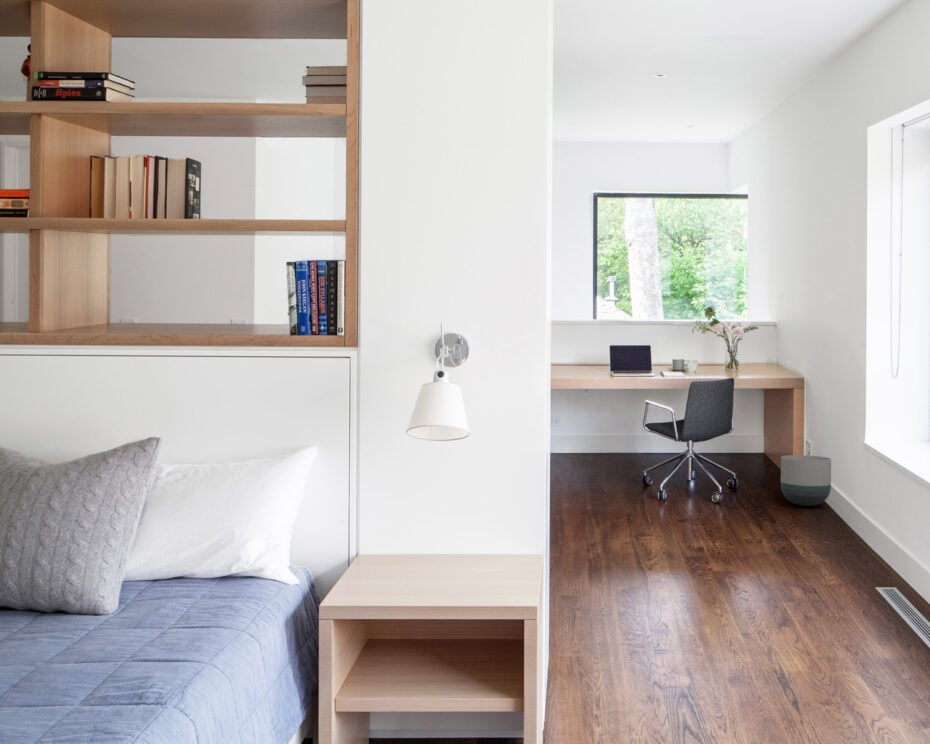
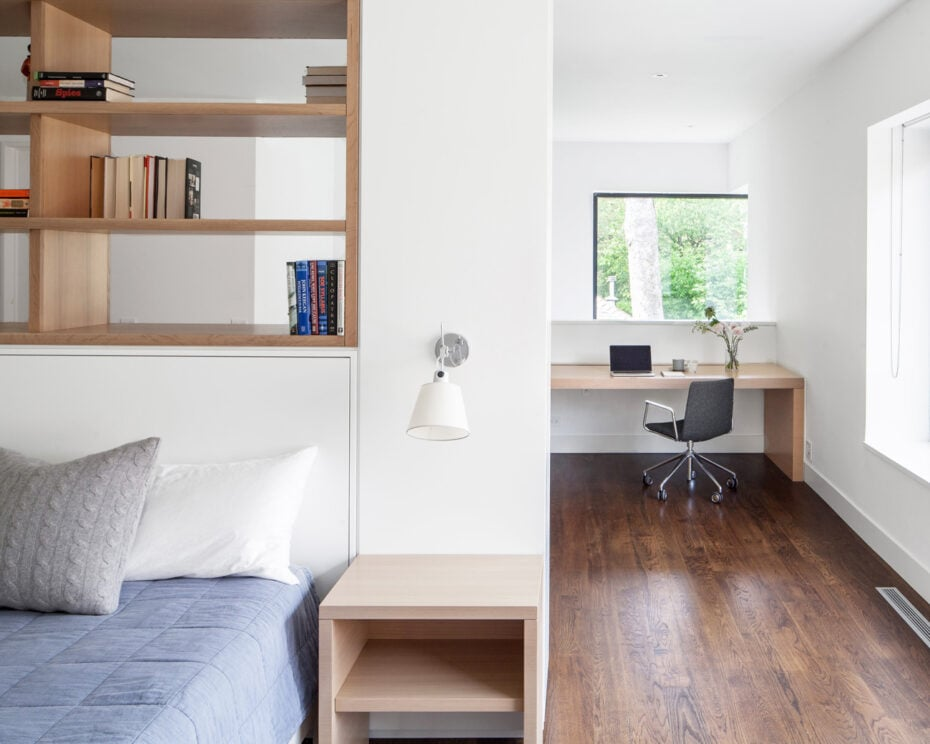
- planter (805, 481)
